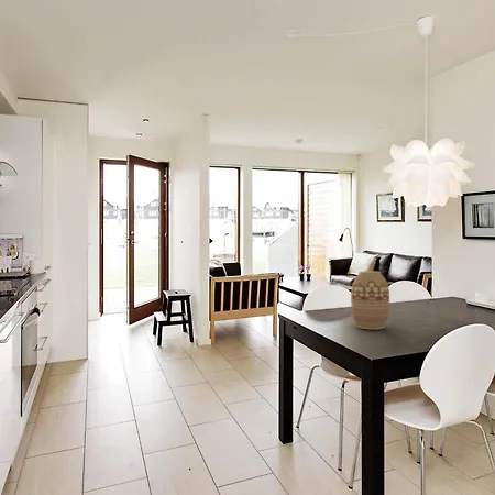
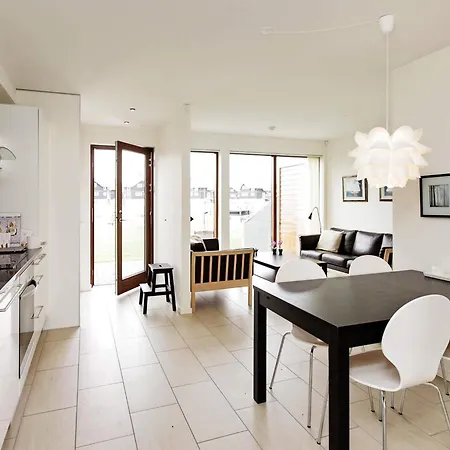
- vase (370, 299)
